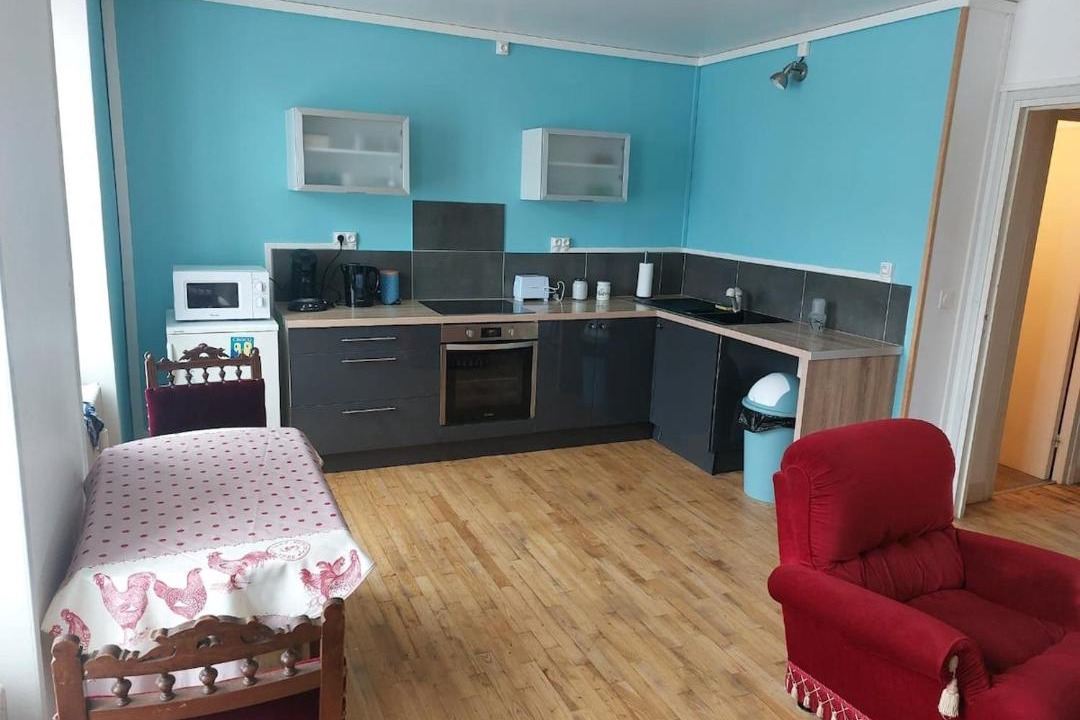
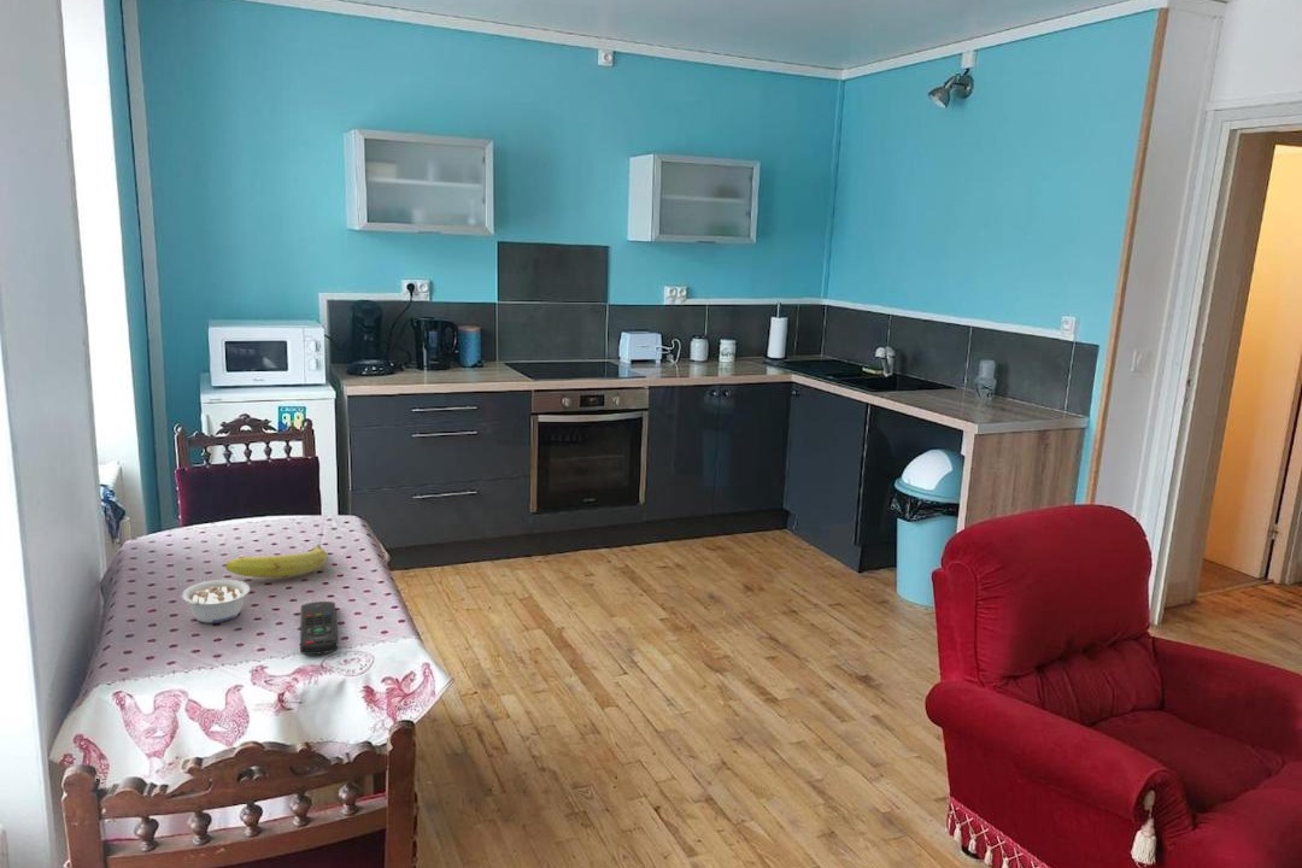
+ remote control (318, 626)
+ fruit (286, 557)
+ legume (216, 600)
